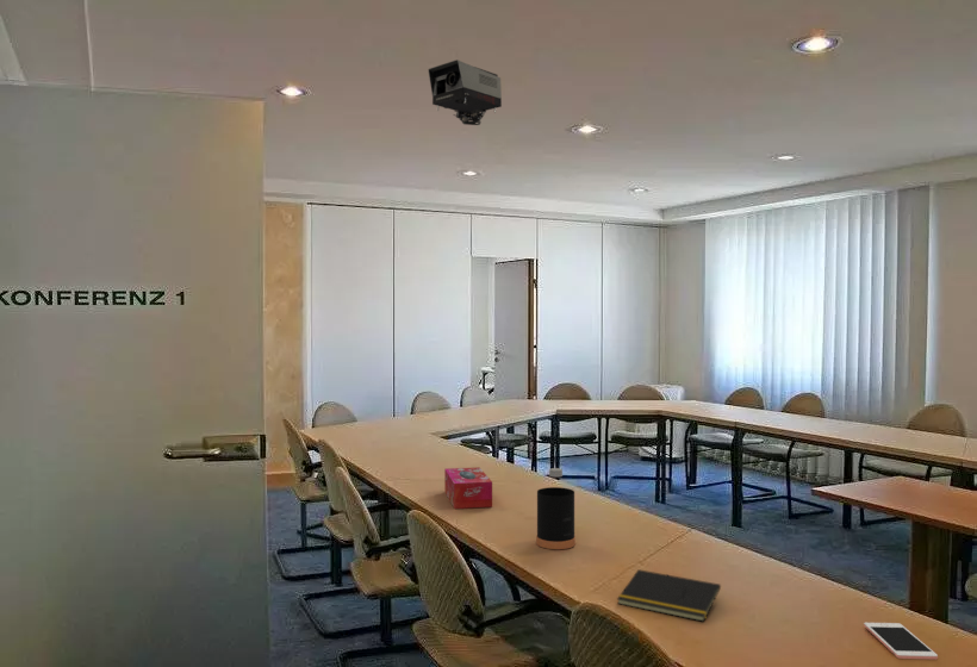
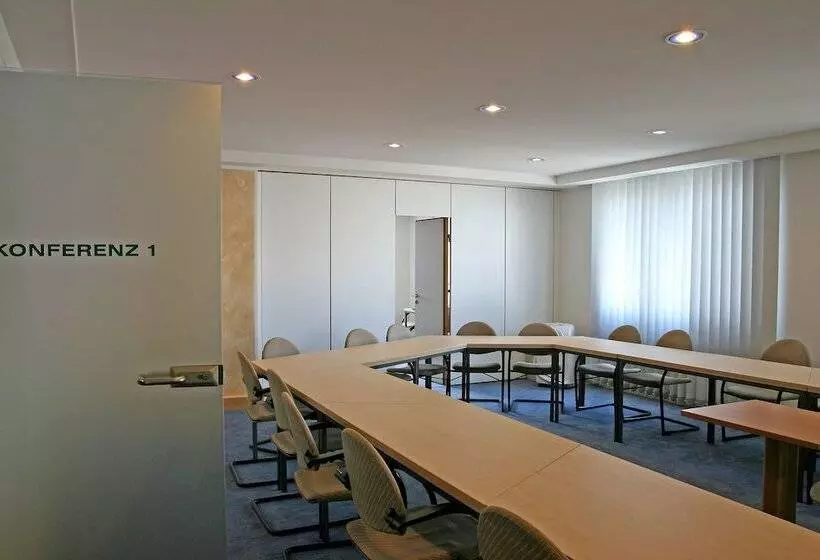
- projector (465, 94)
- bottle (555, 506)
- cell phone (898, 640)
- tissue box (467, 486)
- notepad (668, 593)
